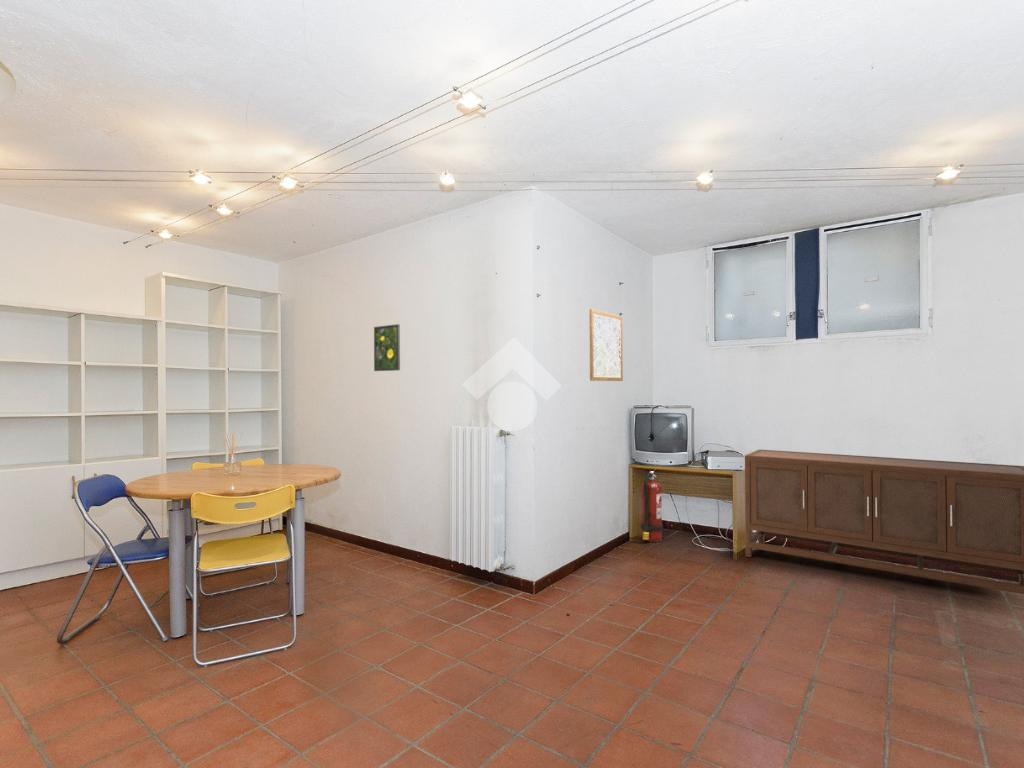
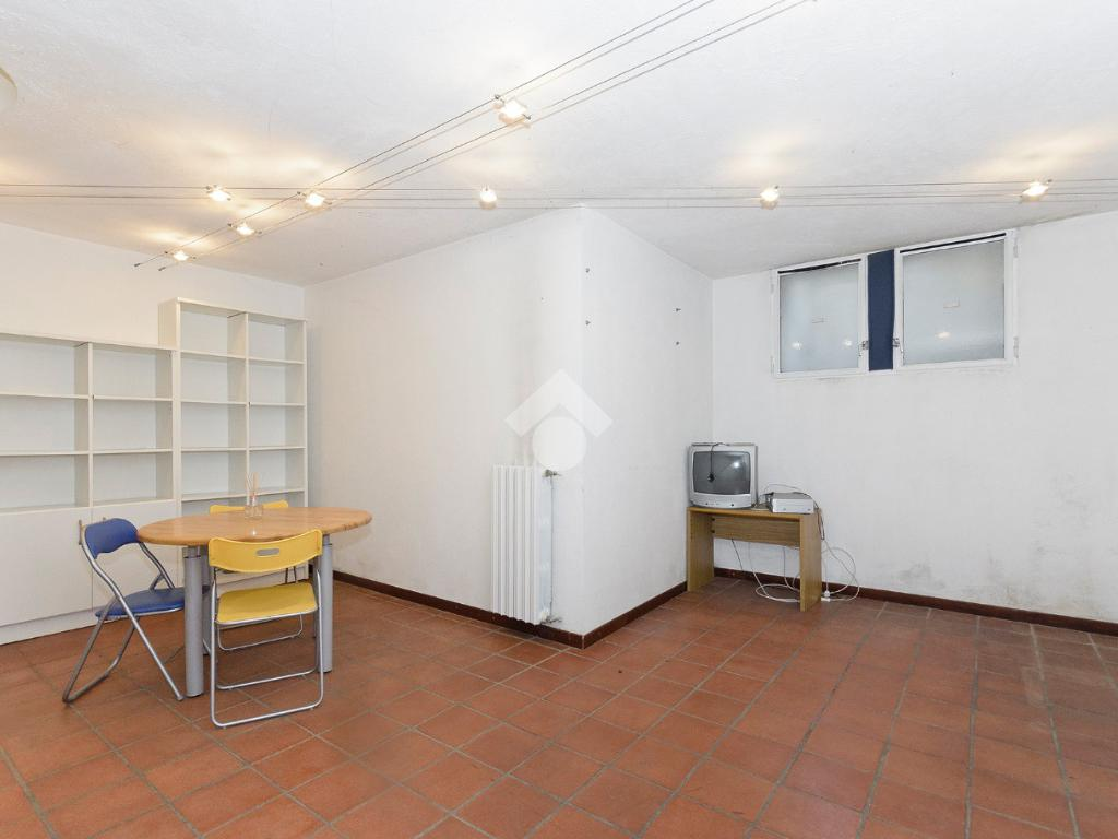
- wall art (605, 346)
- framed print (386, 348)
- cabinet (874, 515)
- fire extinguisher (650, 504)
